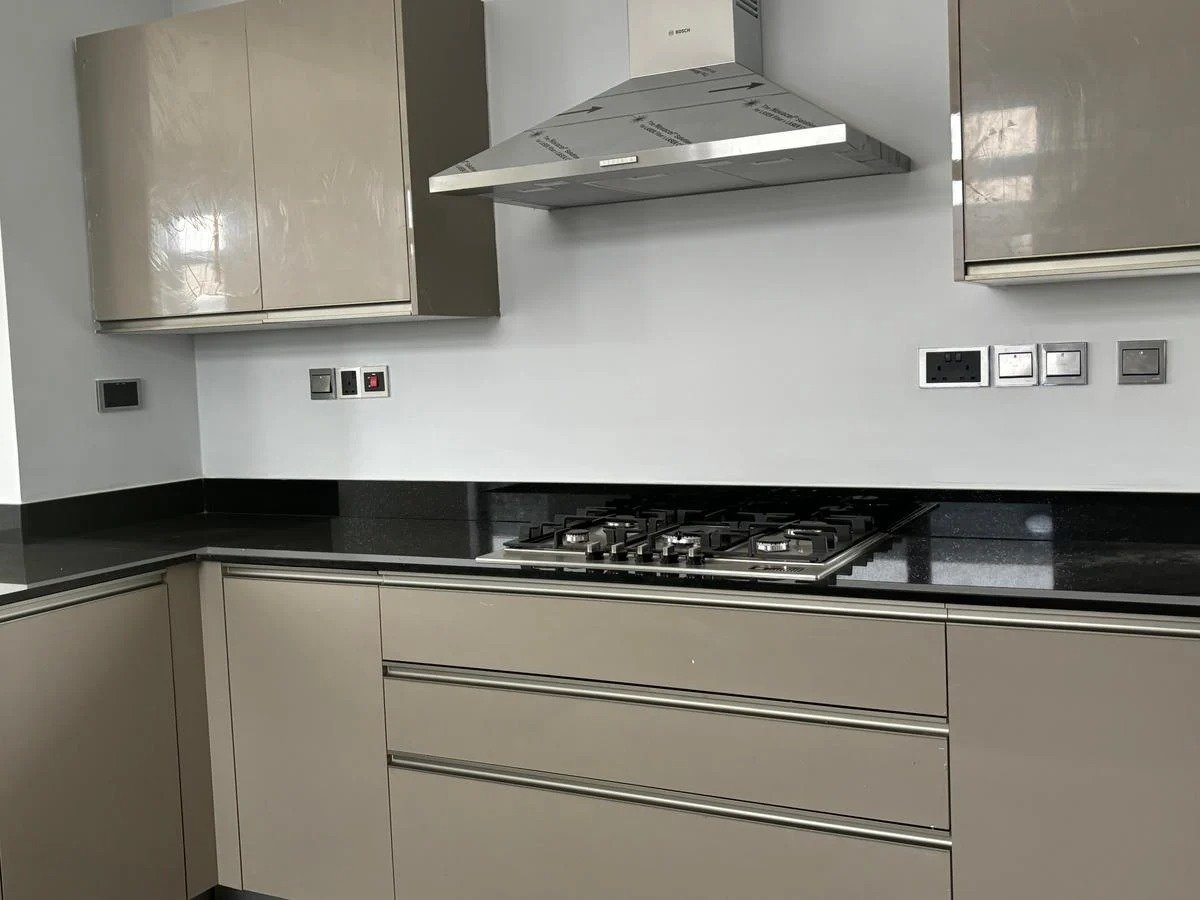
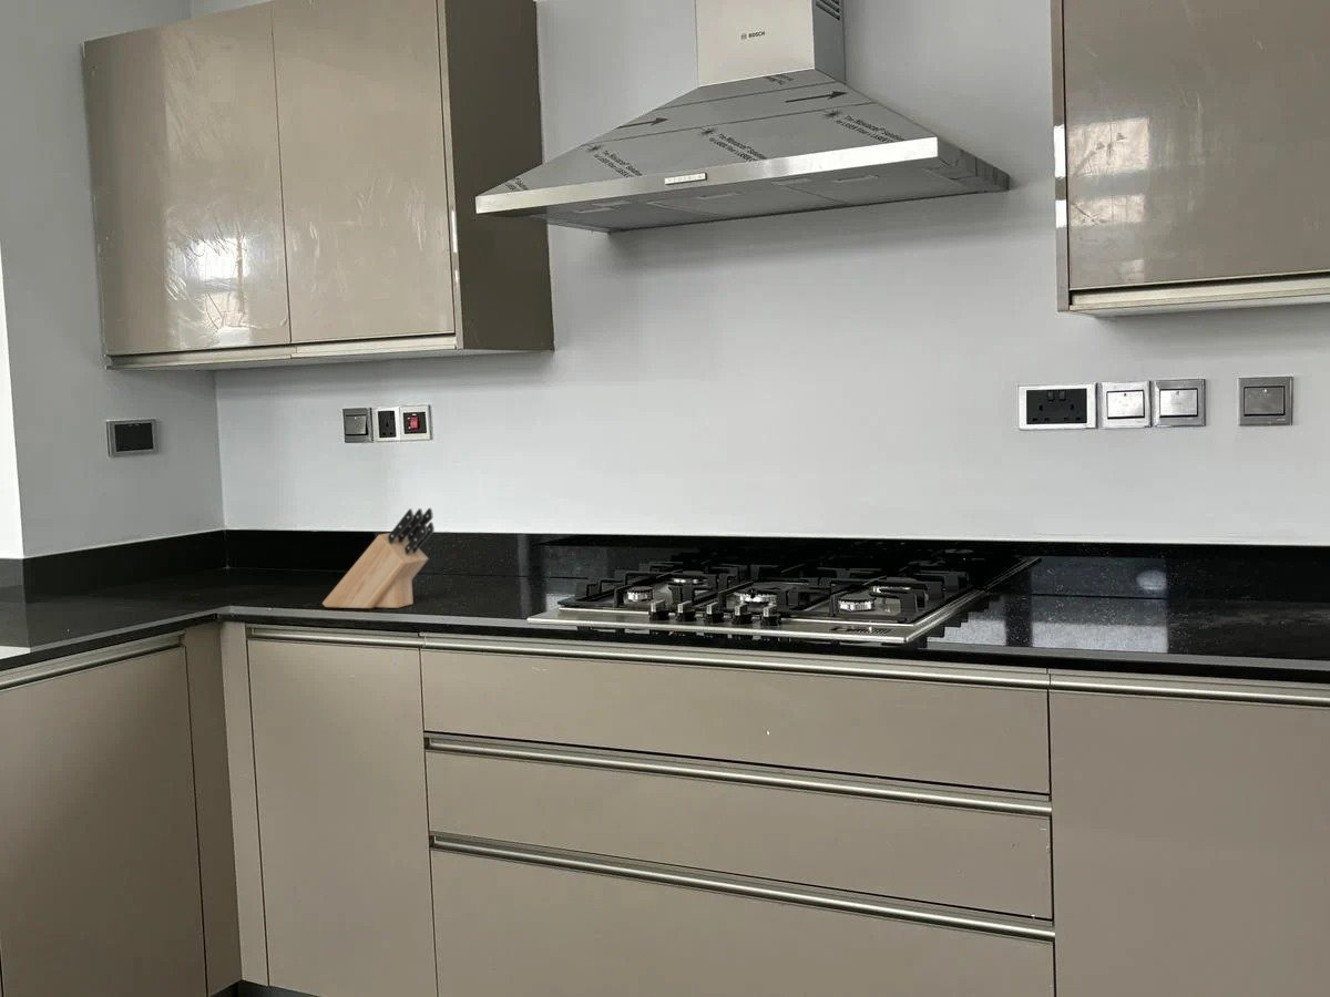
+ knife block (380, 556)
